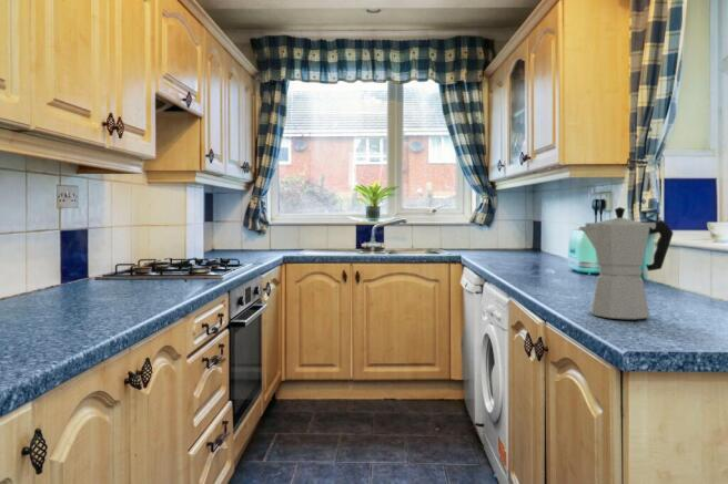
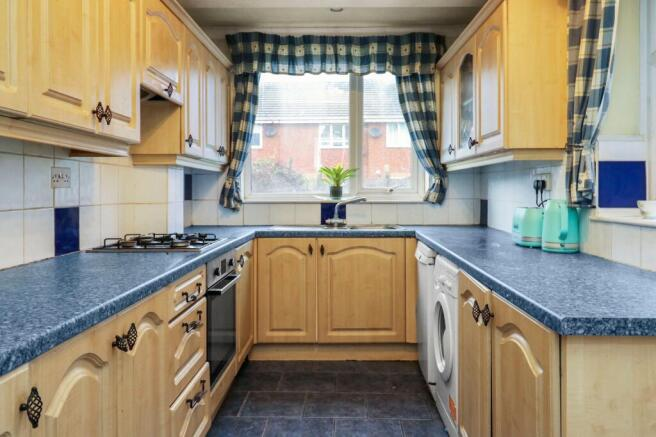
- moka pot (625, 260)
